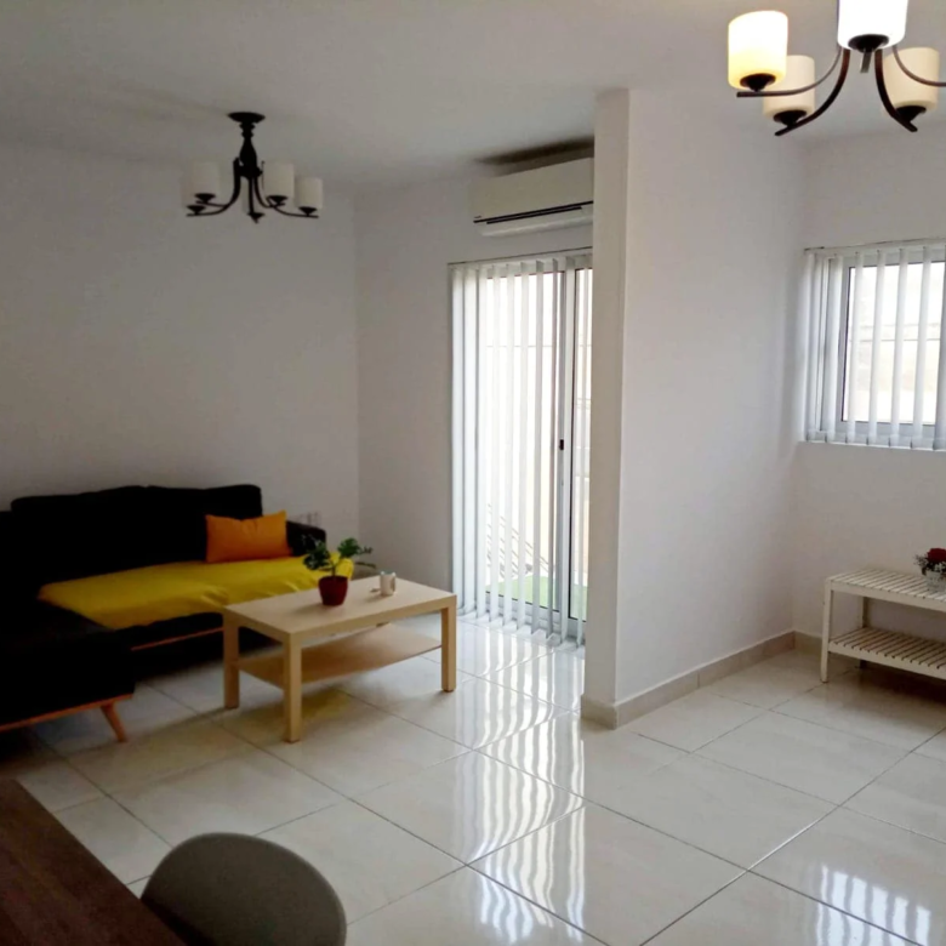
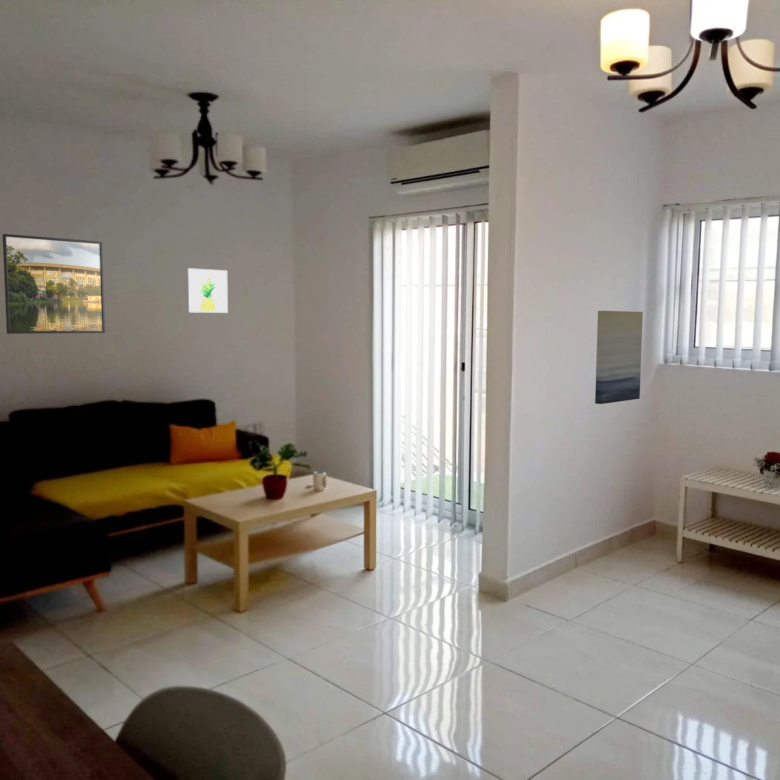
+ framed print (56, 285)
+ wall art (208, 291)
+ wall art (619, 356)
